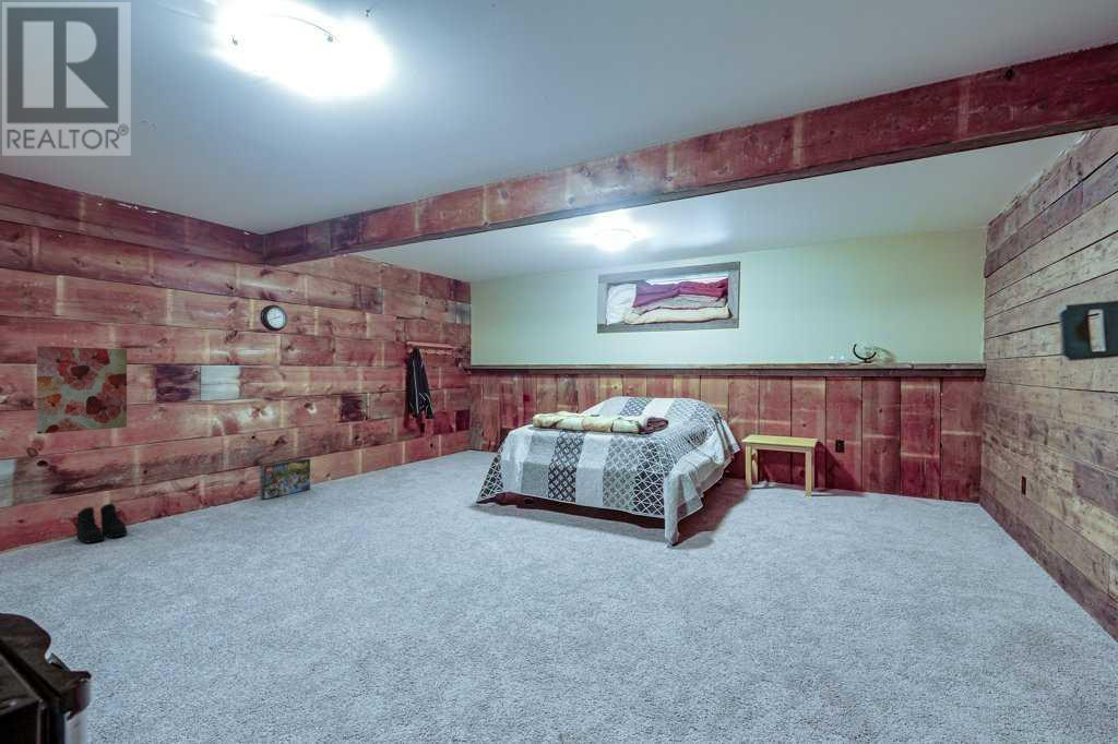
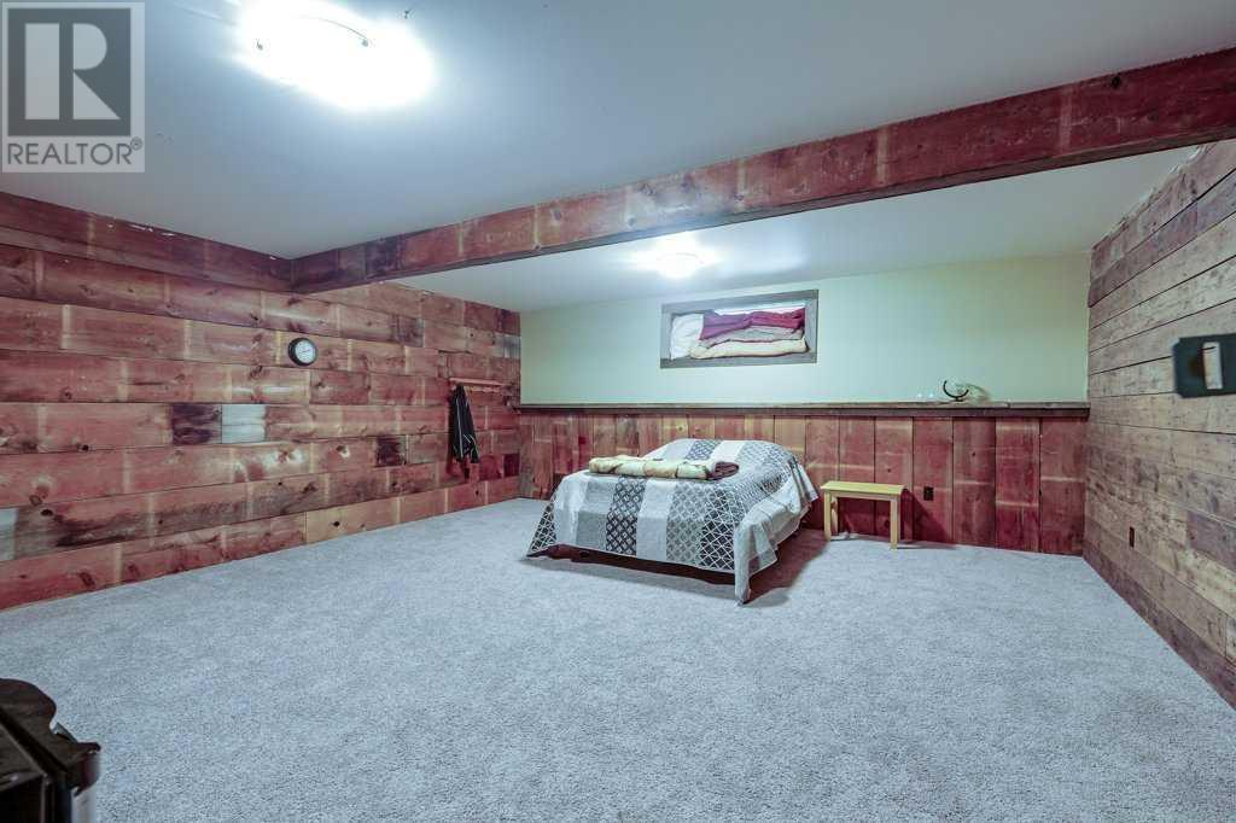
- wall art (84, 388)
- boots (102, 520)
- box (285, 478)
